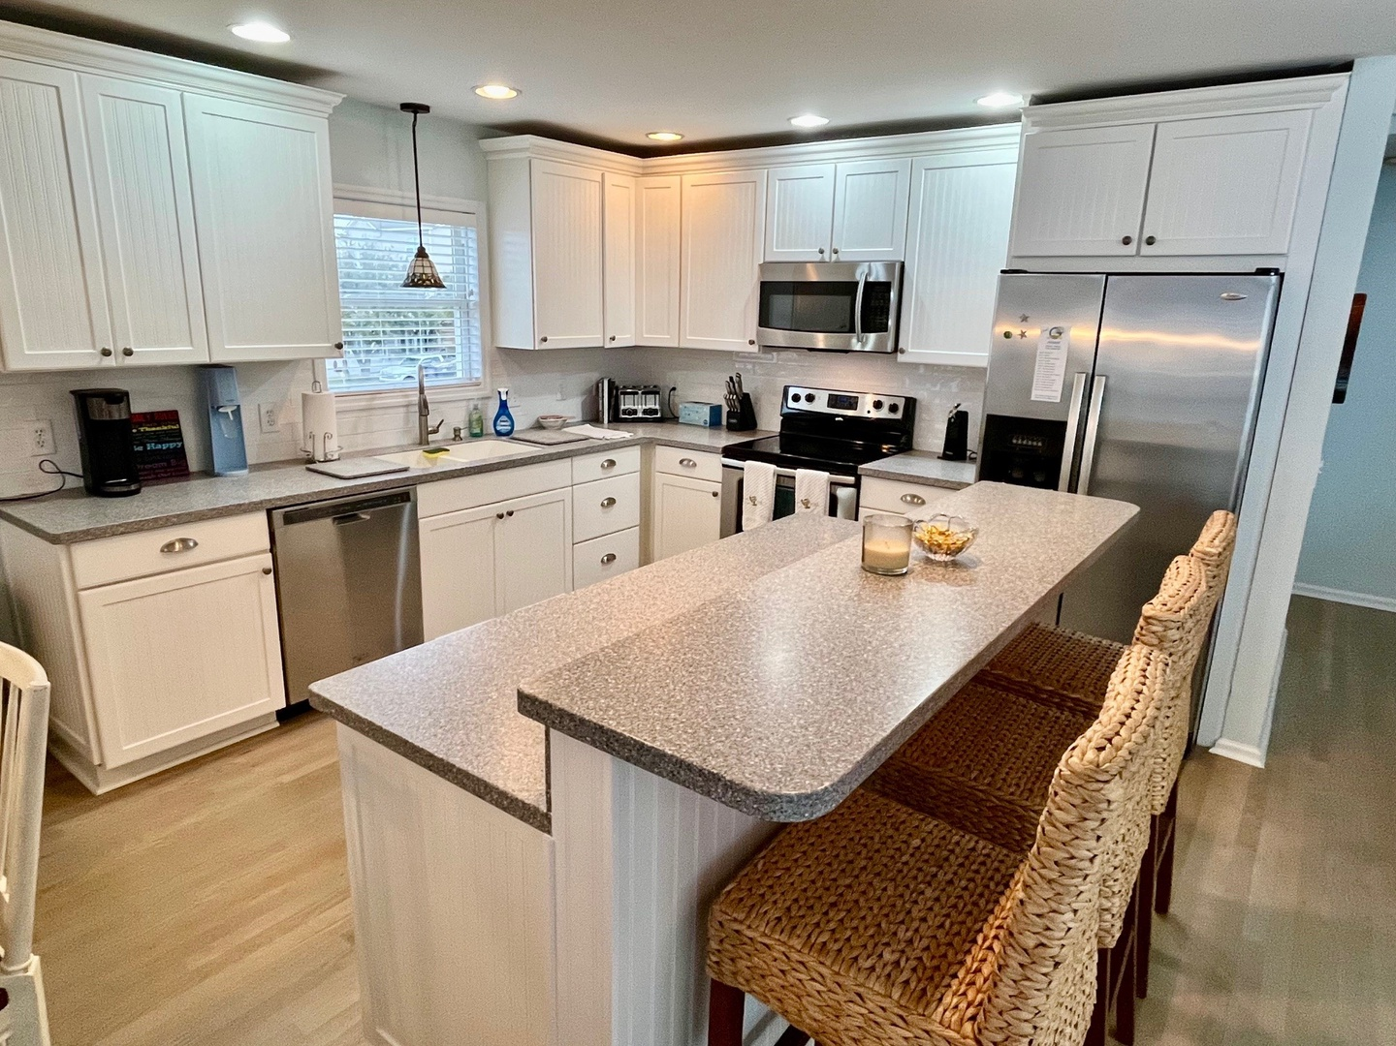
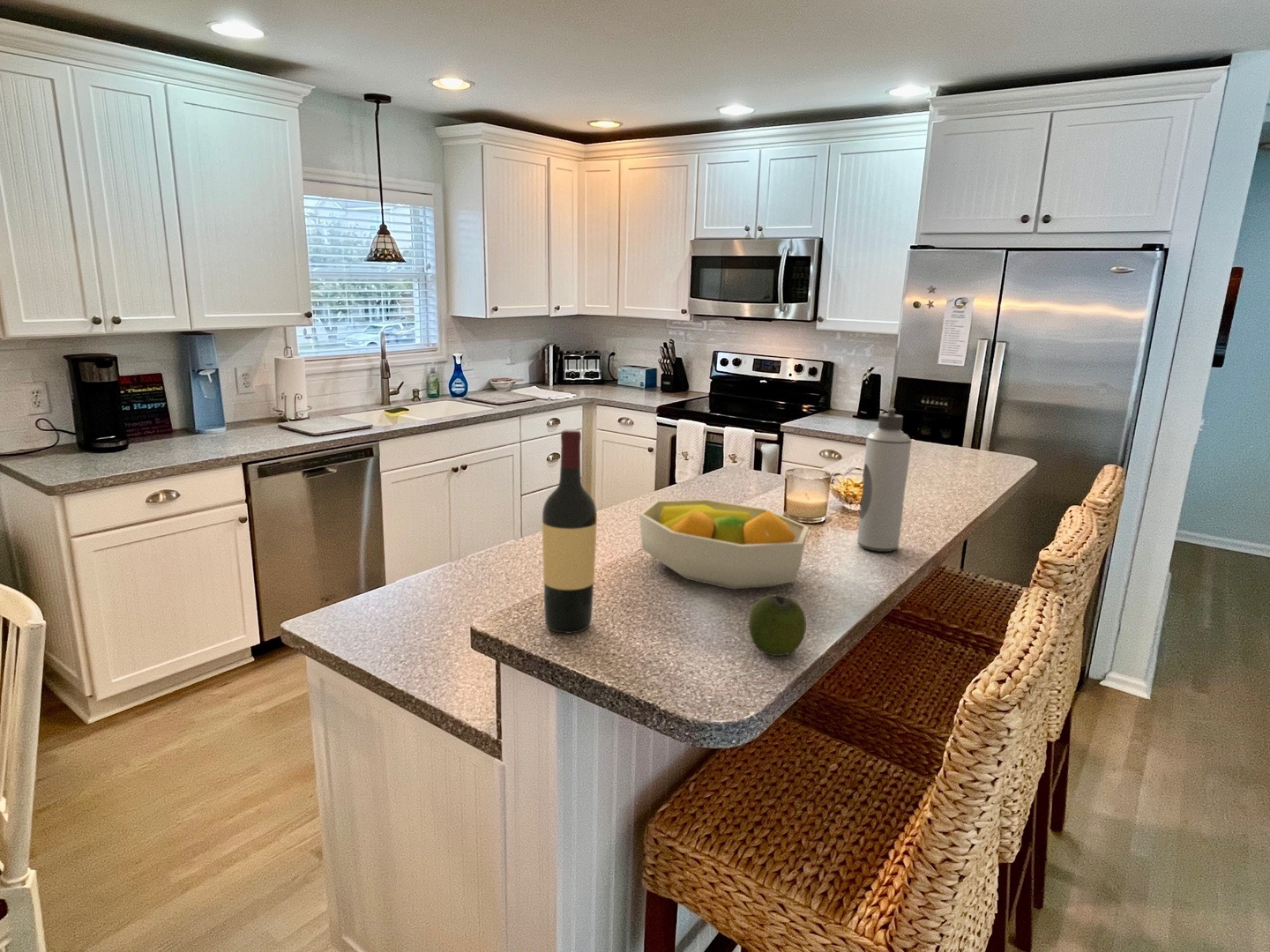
+ water bottle (885, 479)
+ wine bottle (569, 530)
+ apple (776, 623)
+ fruit bowl (721, 533)
